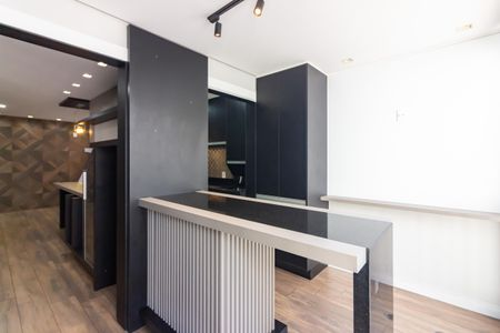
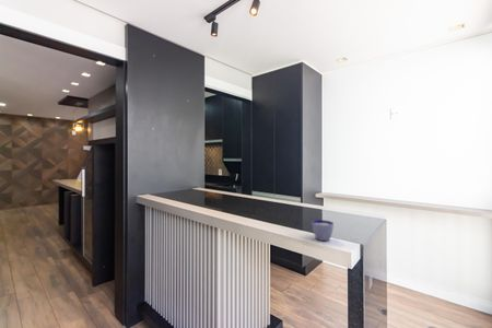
+ cup (324, 230)
